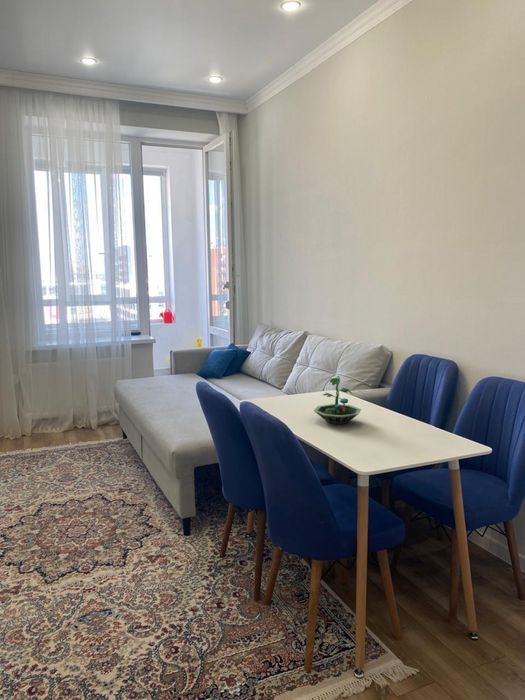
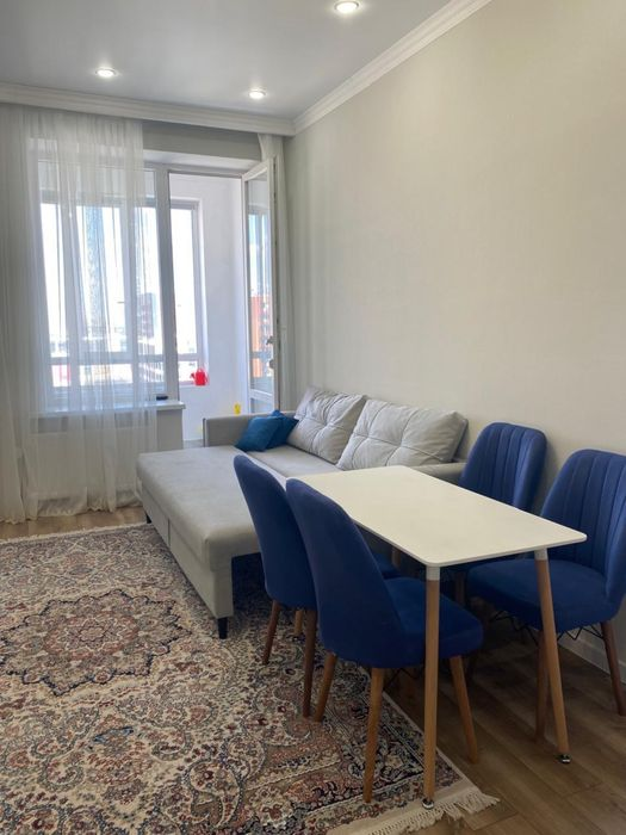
- terrarium (337, 384)
